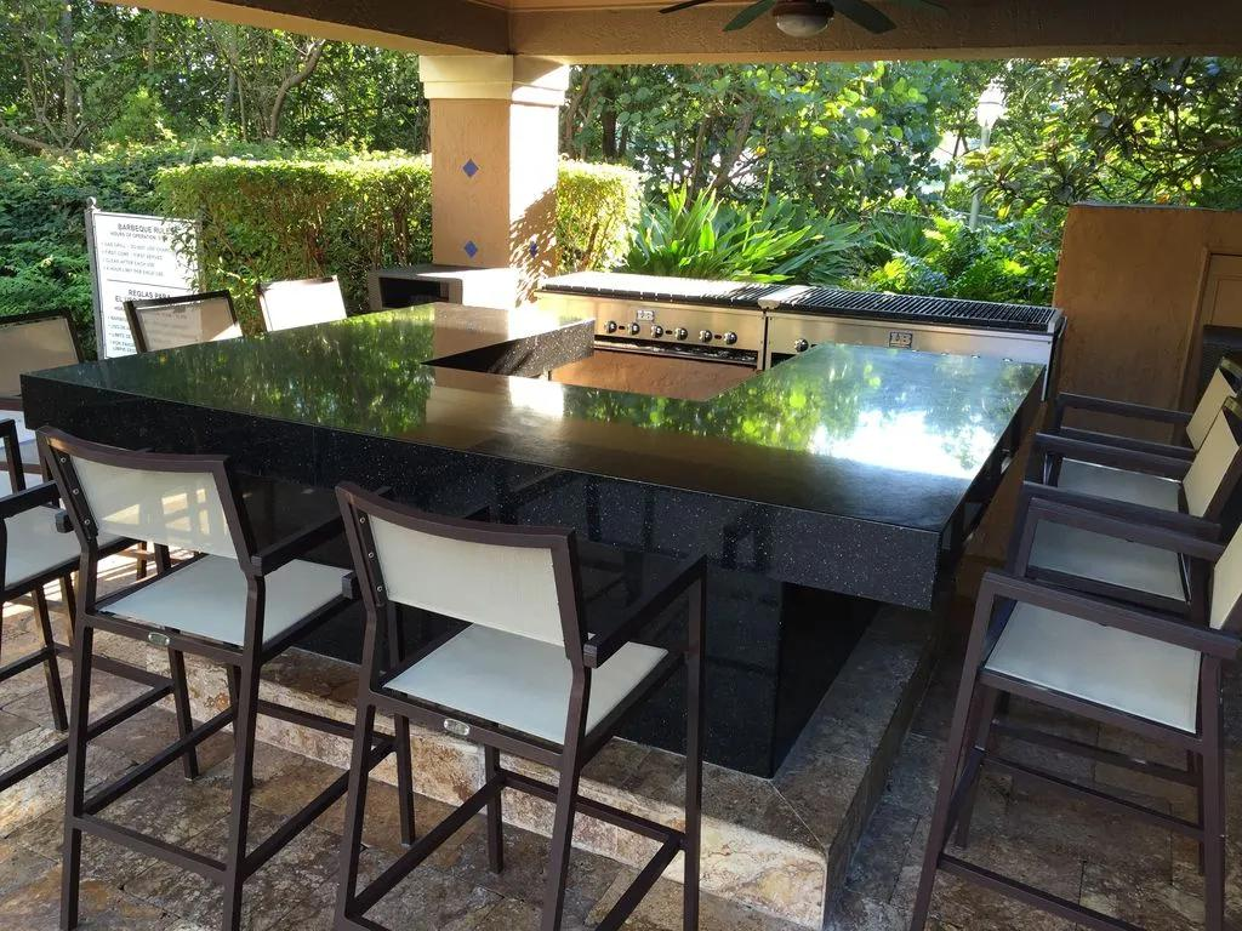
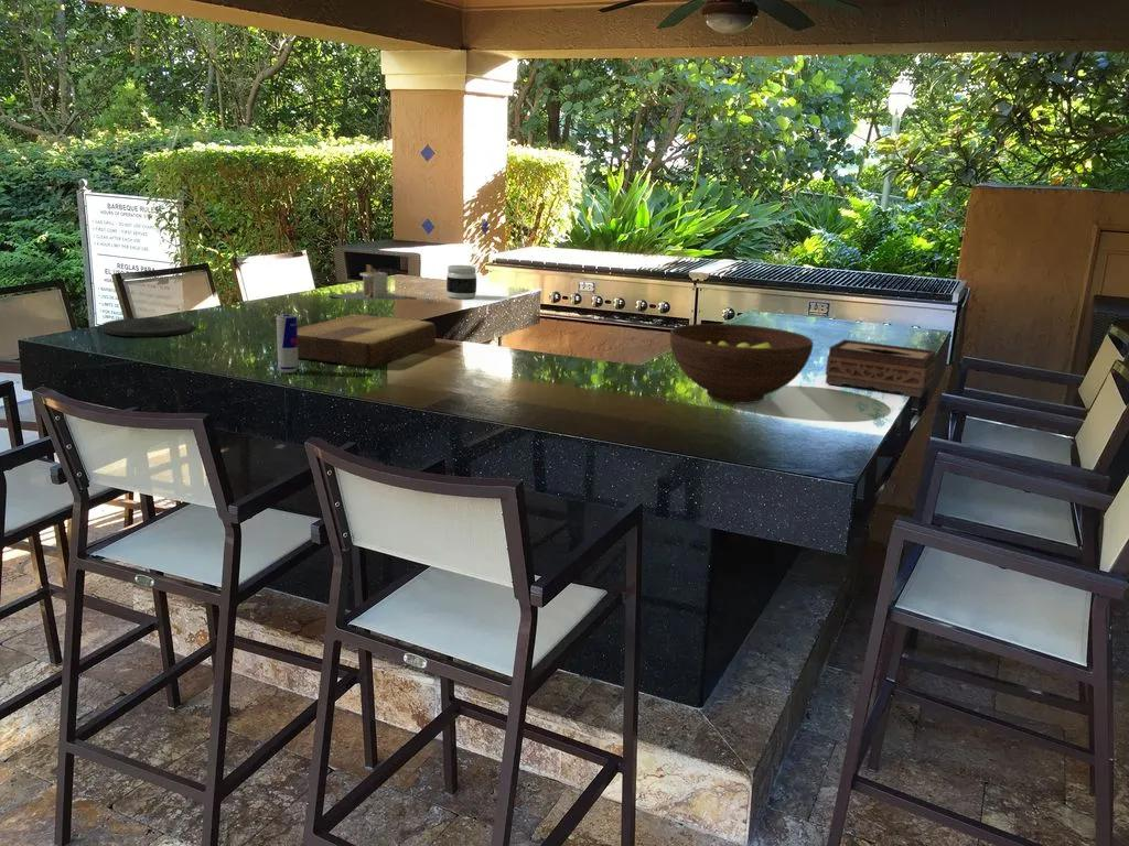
+ plate (147, 324)
+ cutting board (362, 337)
+ fruit bowl (738, 367)
+ beverage can (287, 343)
+ tissue box (880, 367)
+ jar (461, 281)
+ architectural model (375, 280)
